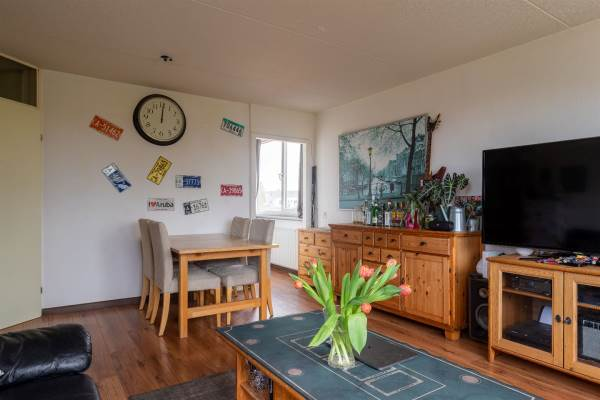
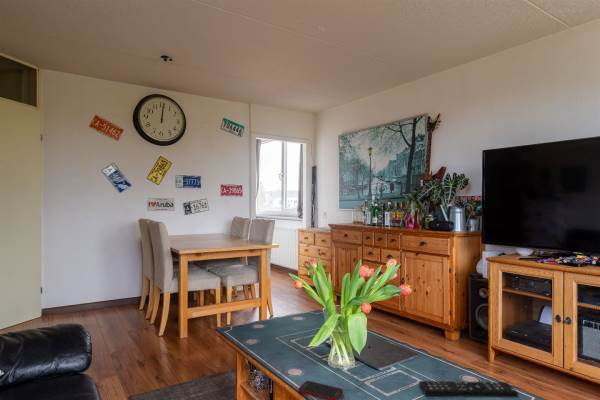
+ remote control (467, 388)
+ cell phone (320, 390)
